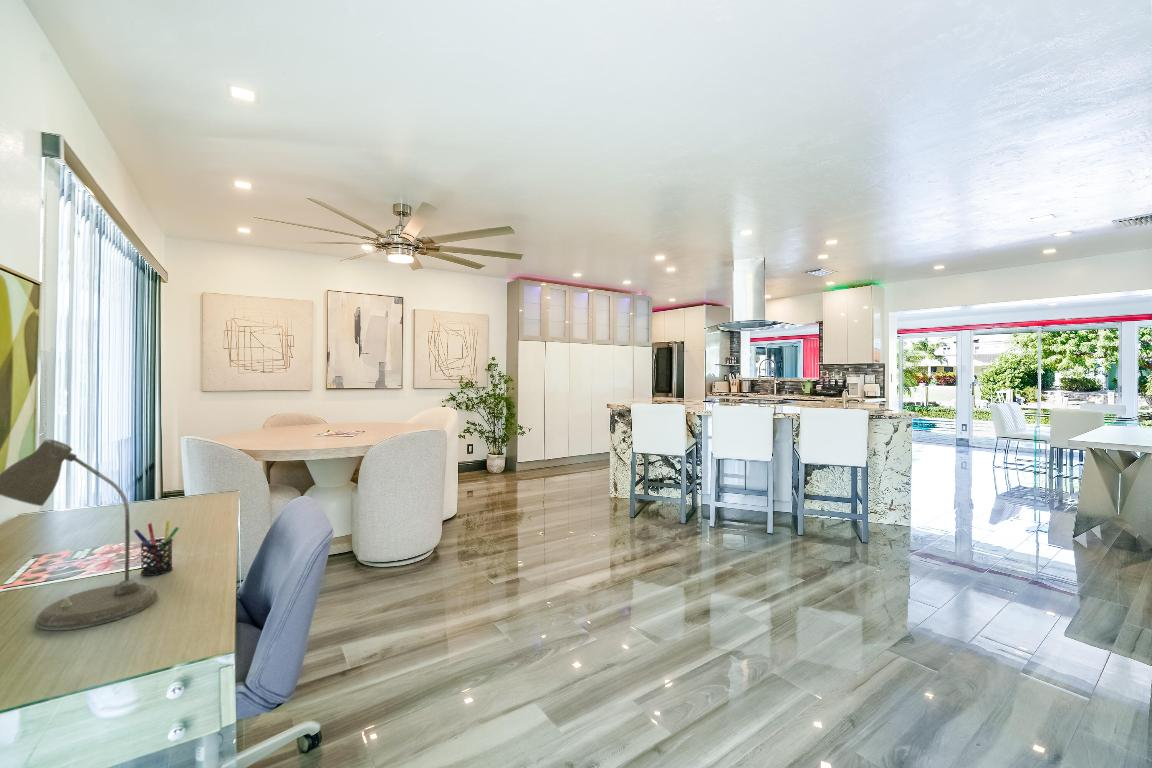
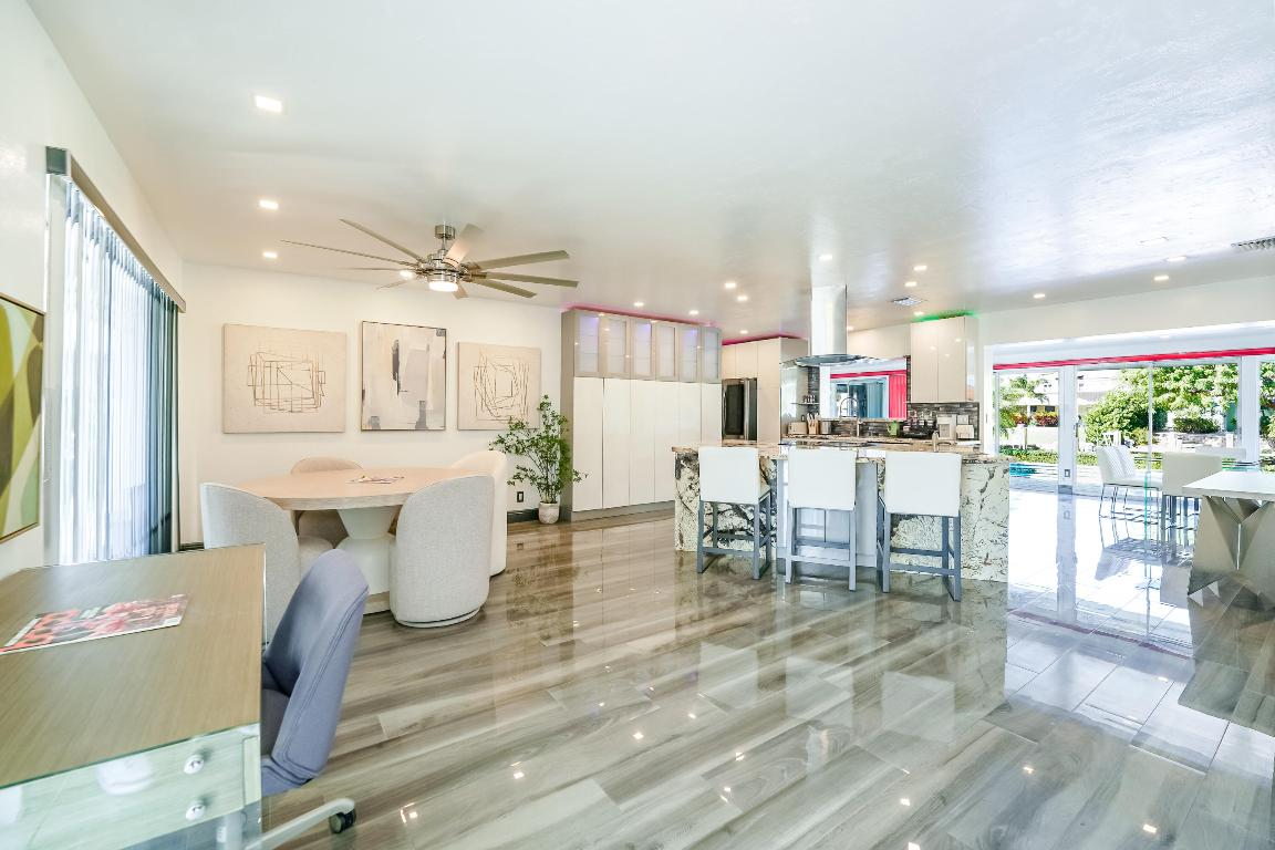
- pen holder (159, 545)
- desk lamp (125, 525)
